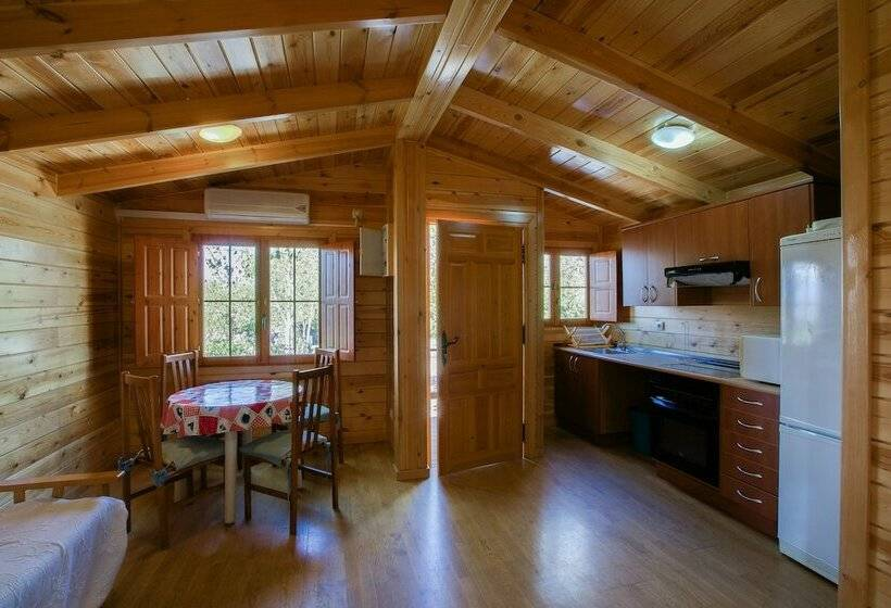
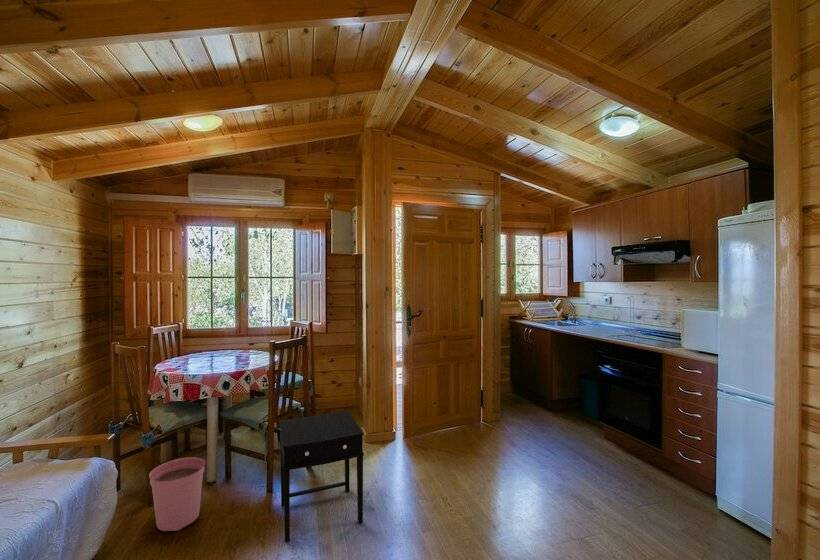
+ plant pot (178, 494)
+ side table (320, 464)
